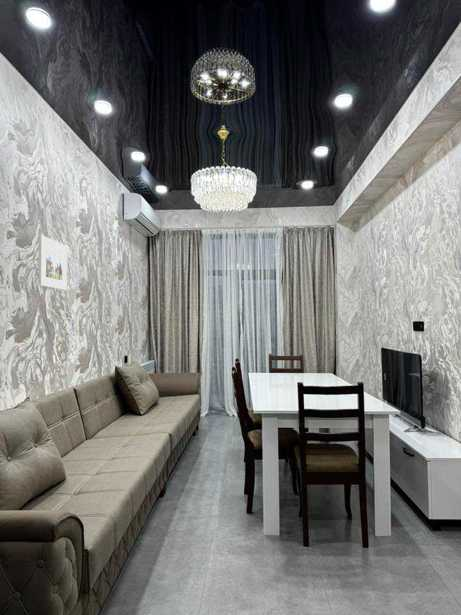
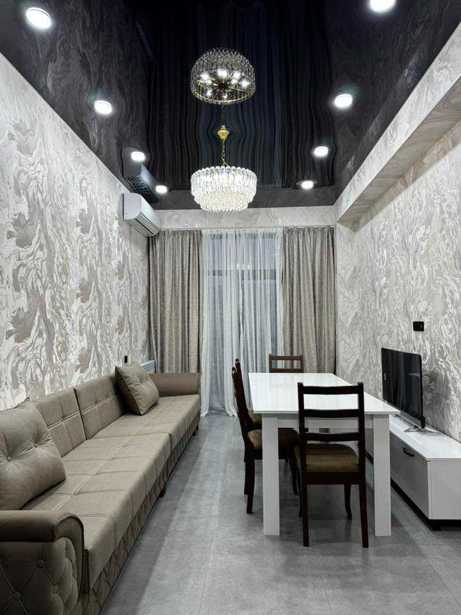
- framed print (53, 264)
